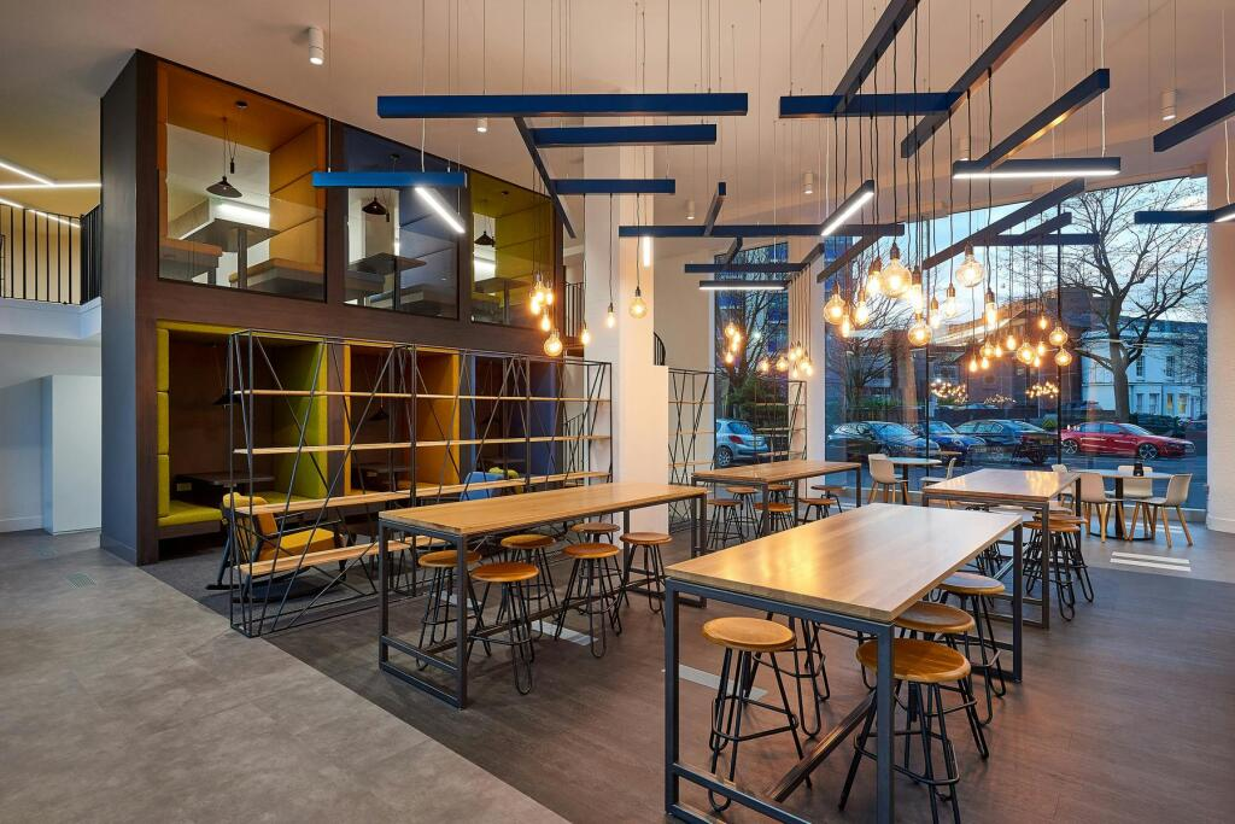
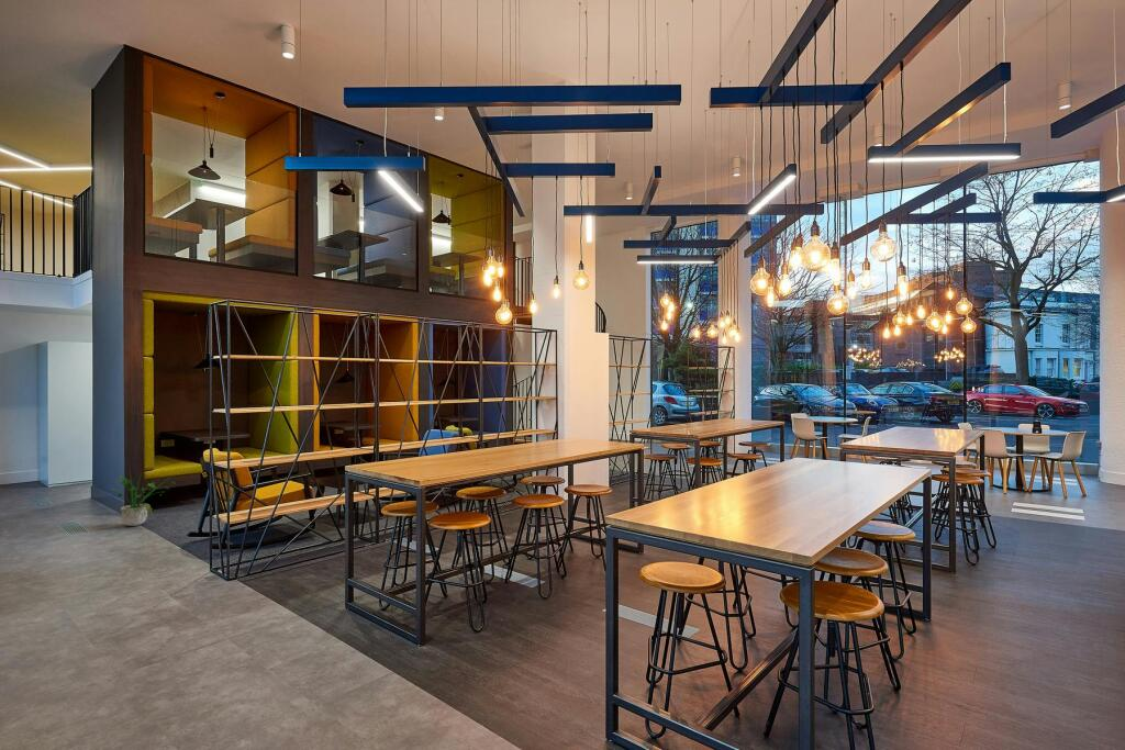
+ potted plant (144, 492)
